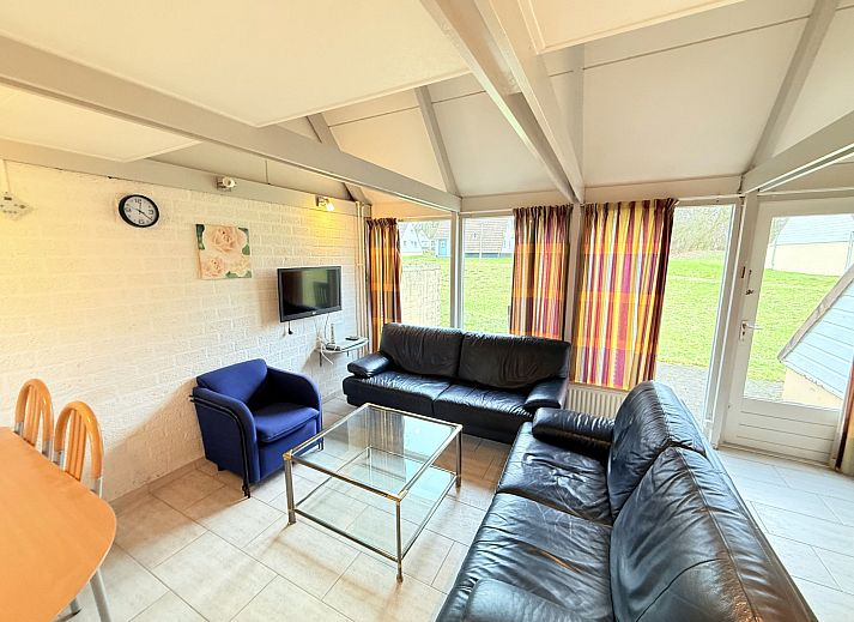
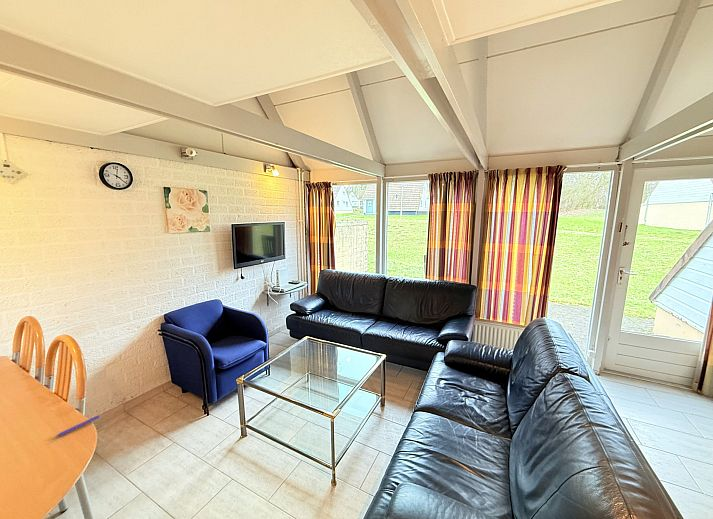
+ pen (78, 425)
